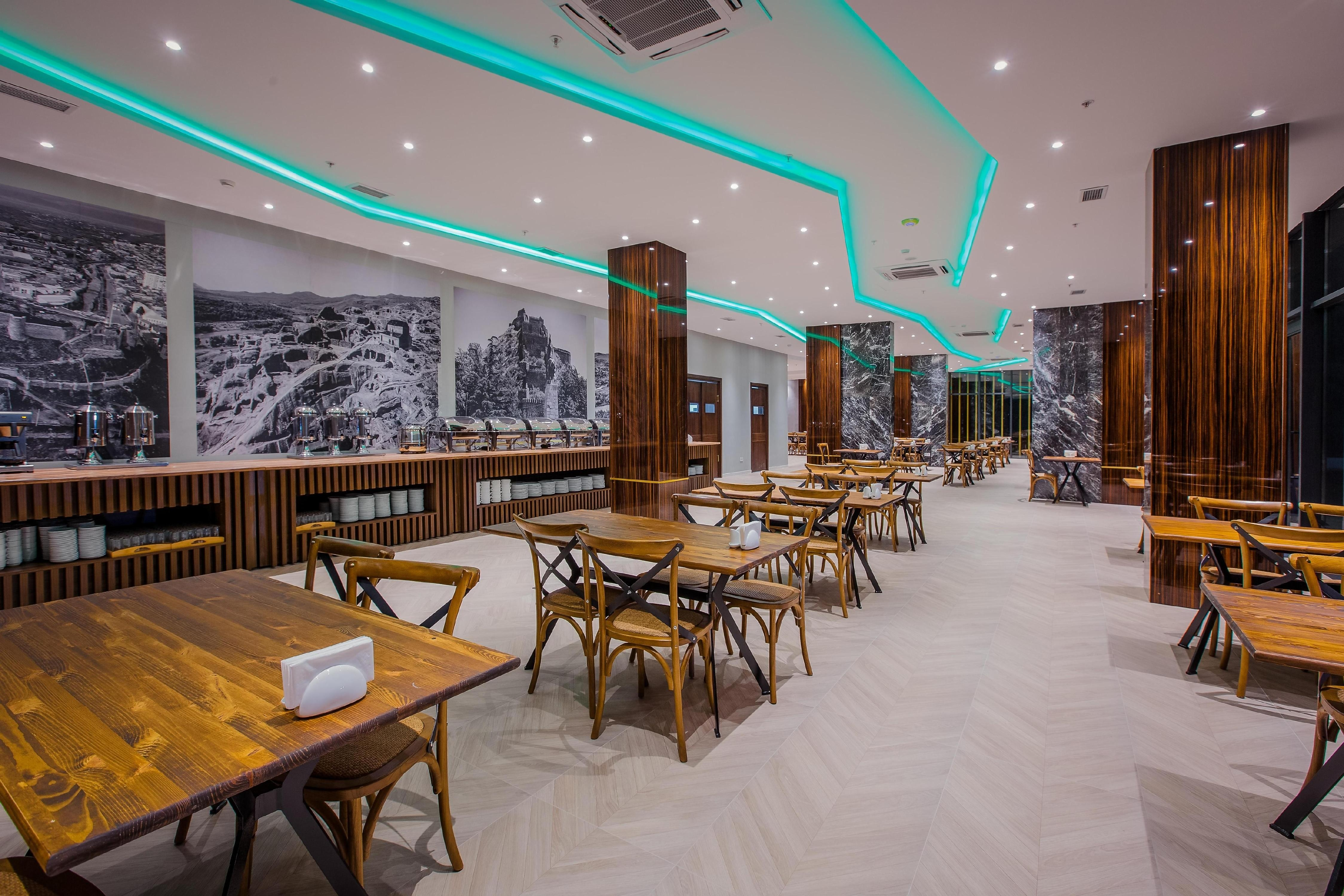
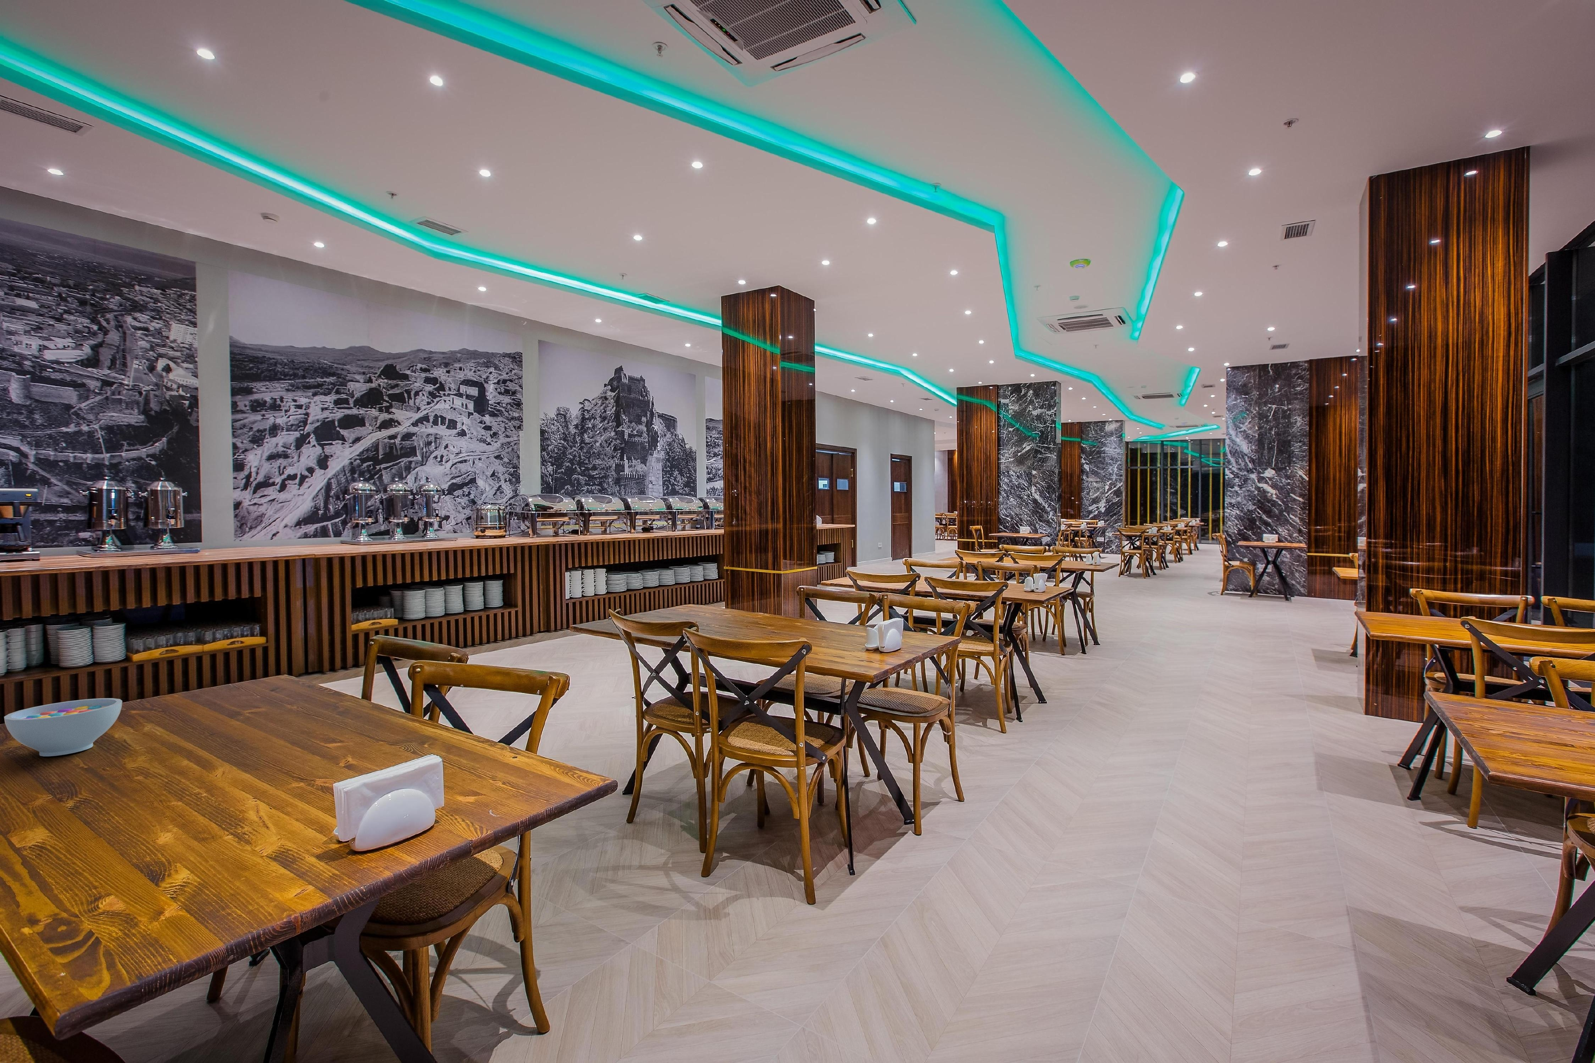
+ bowl (65, 730)
